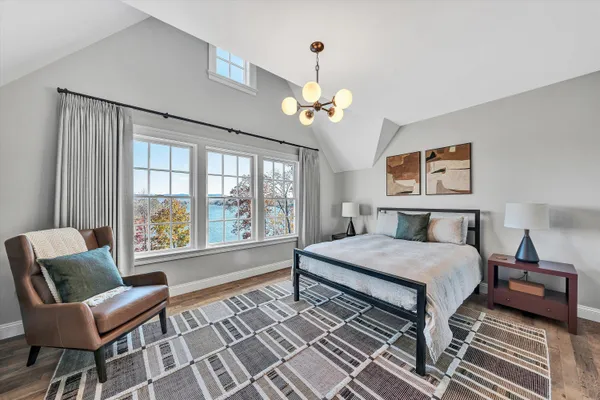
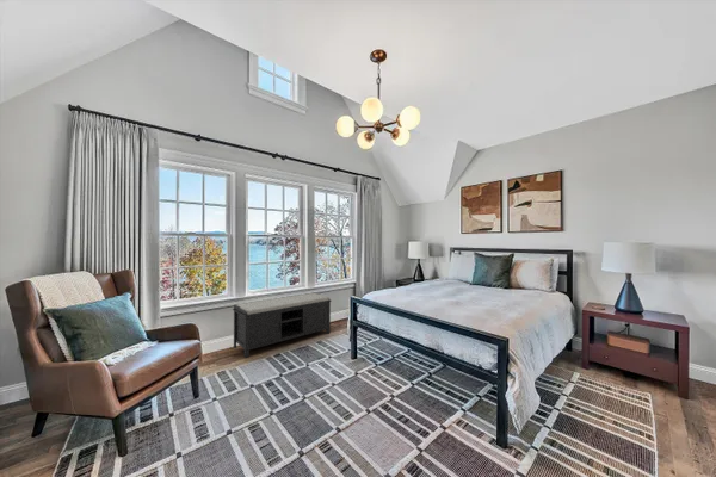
+ bench (285, 320)
